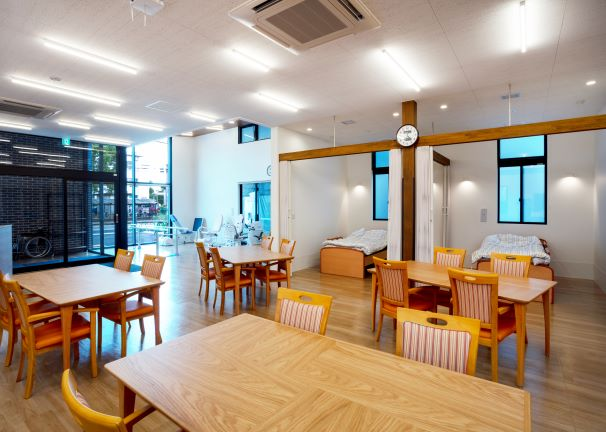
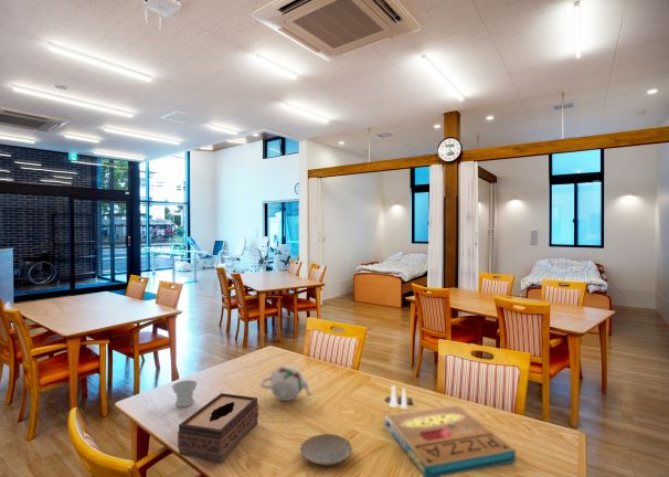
+ pizza box (444, 436)
+ cup (184, 393)
+ teapot (287, 382)
+ salt and pepper shaker set (399, 396)
+ plate (326, 451)
+ tissue box (221, 424)
